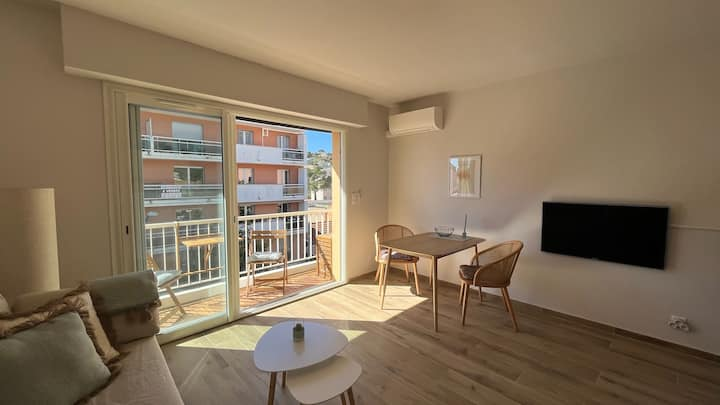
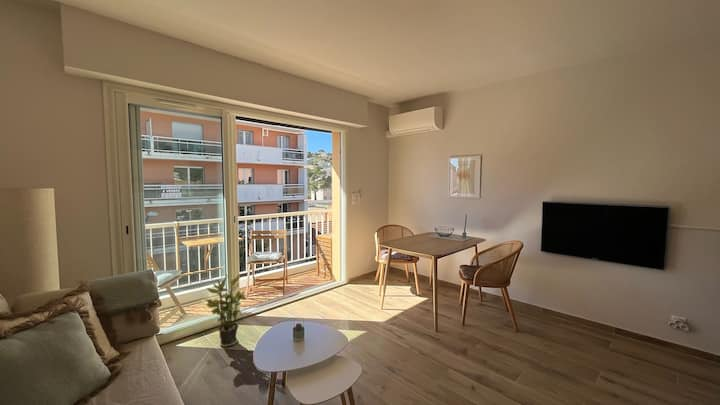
+ potted plant (225, 309)
